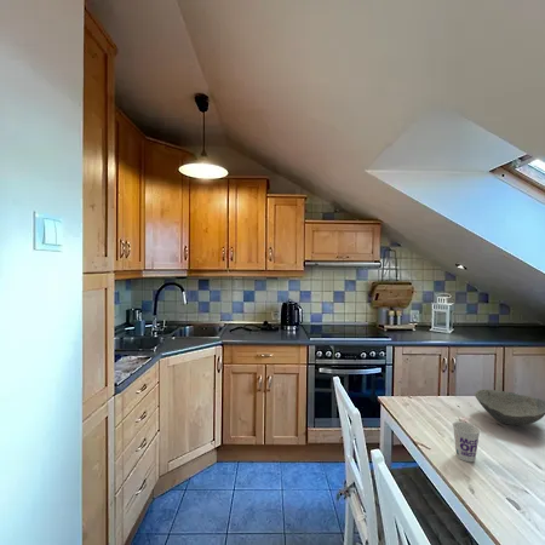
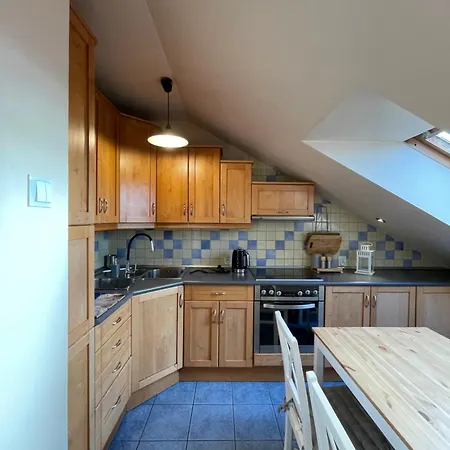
- cup (465, 442)
- bowl (509, 409)
